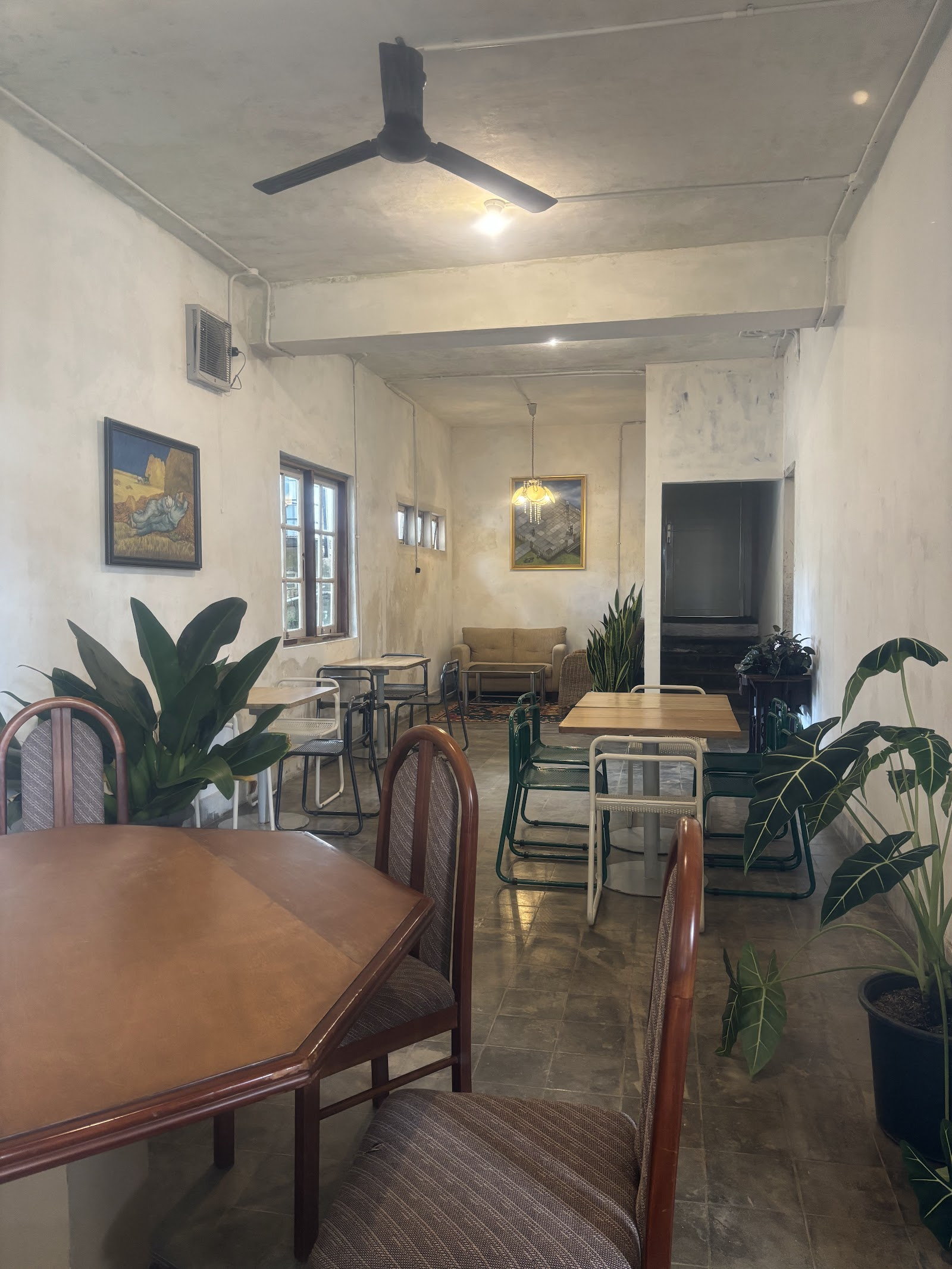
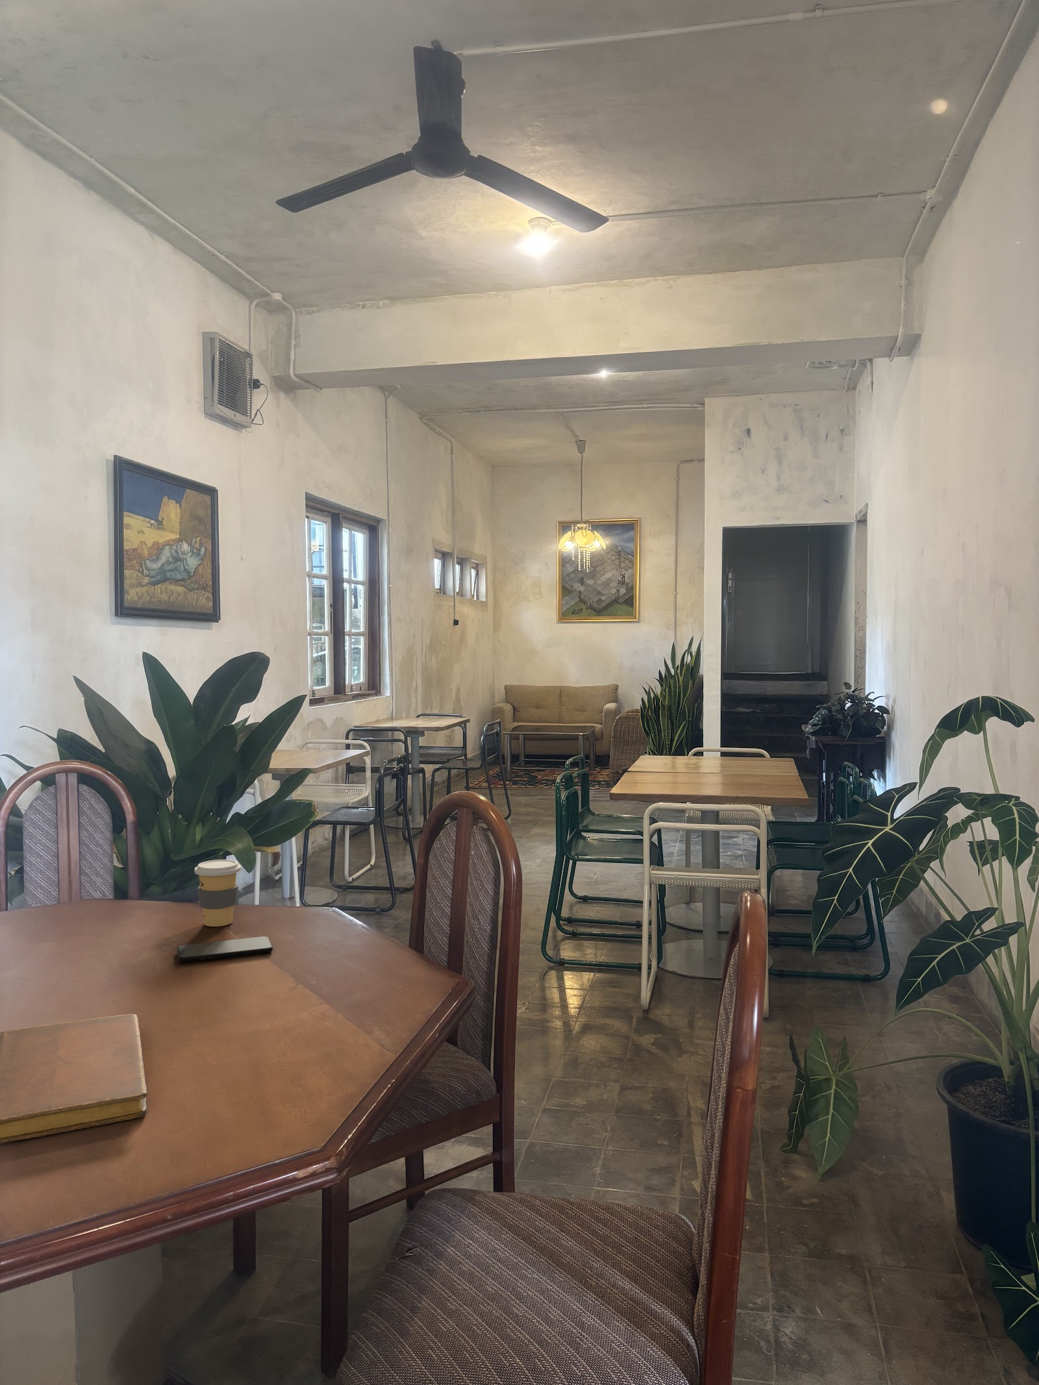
+ notebook (65, 1071)
+ smartphone (225, 948)
+ coffee cup (217, 893)
